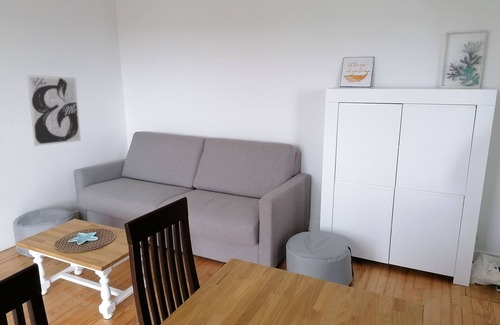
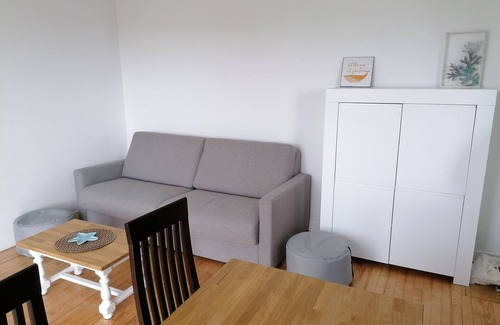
- wall art (55, 110)
